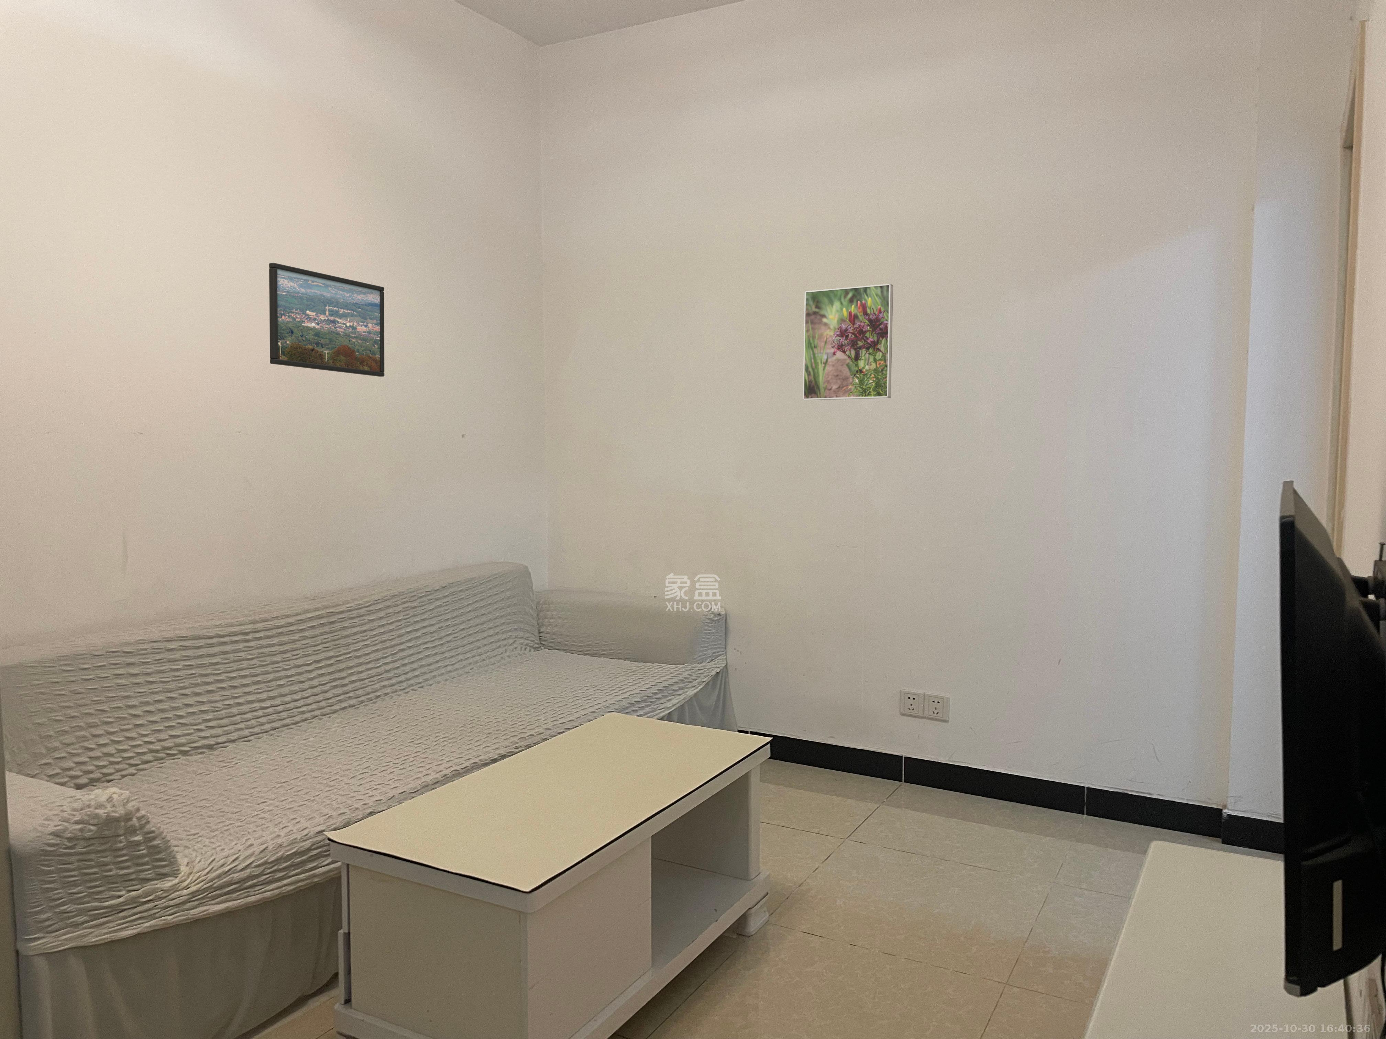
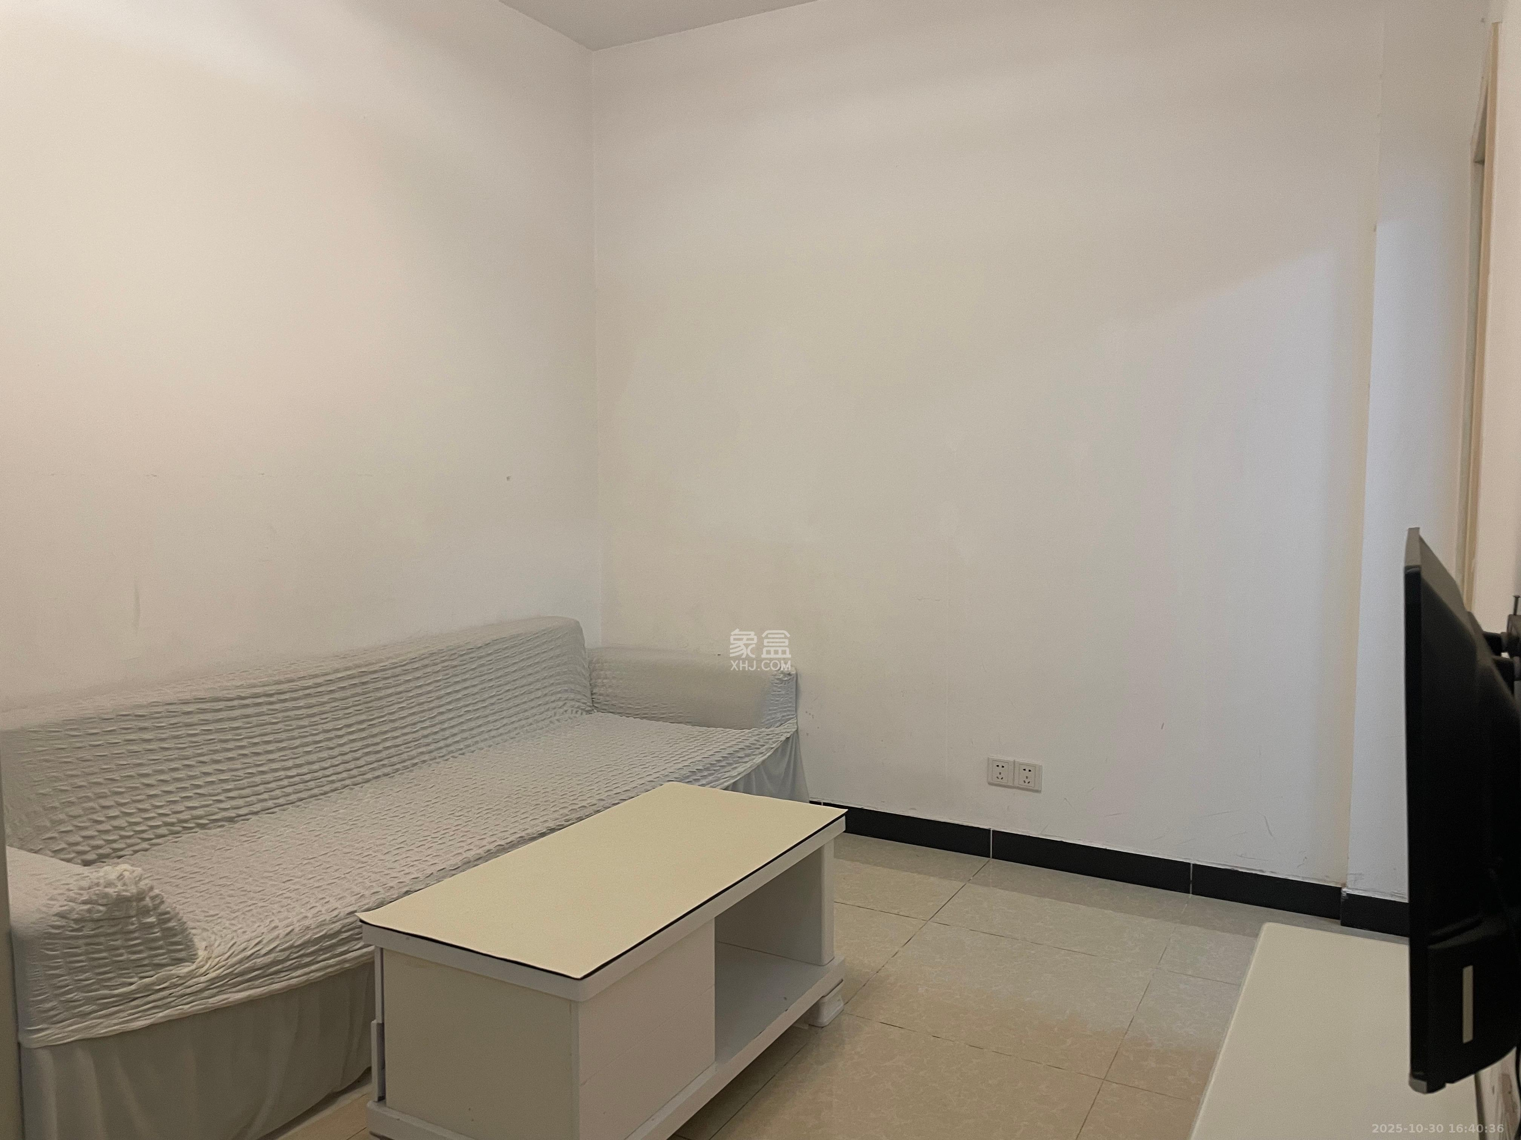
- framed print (847, 344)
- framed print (330, 323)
